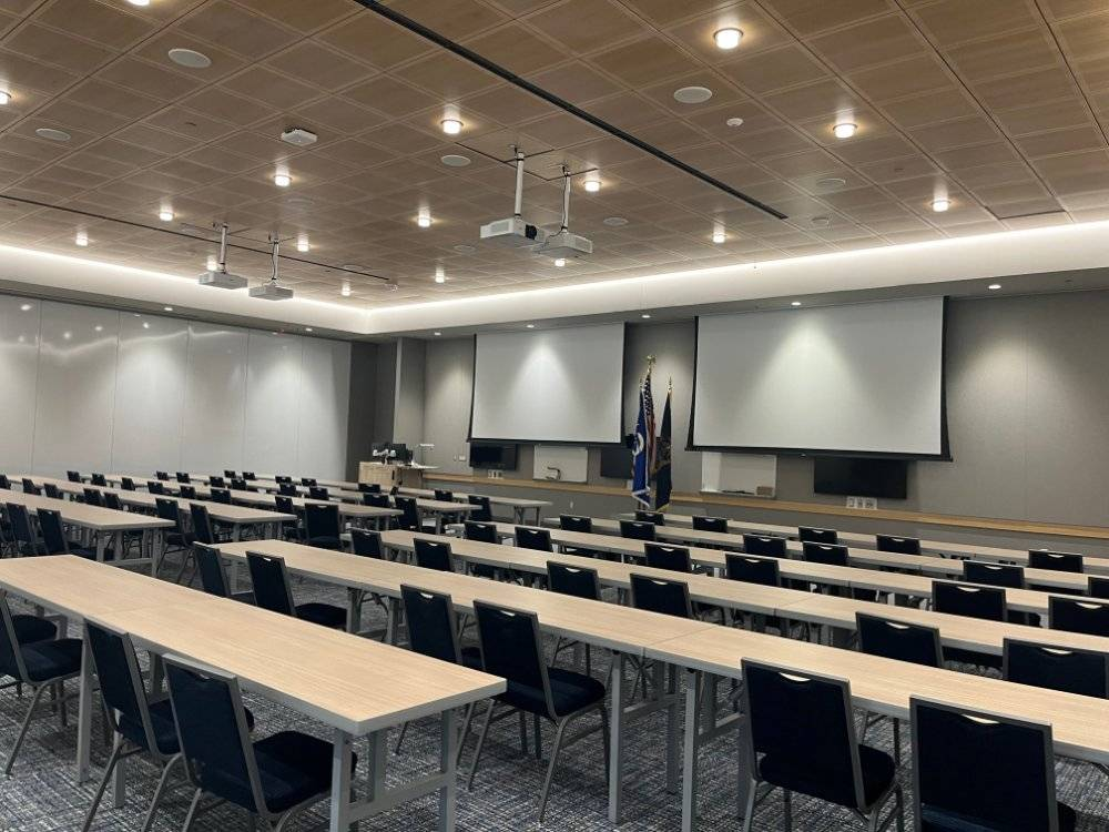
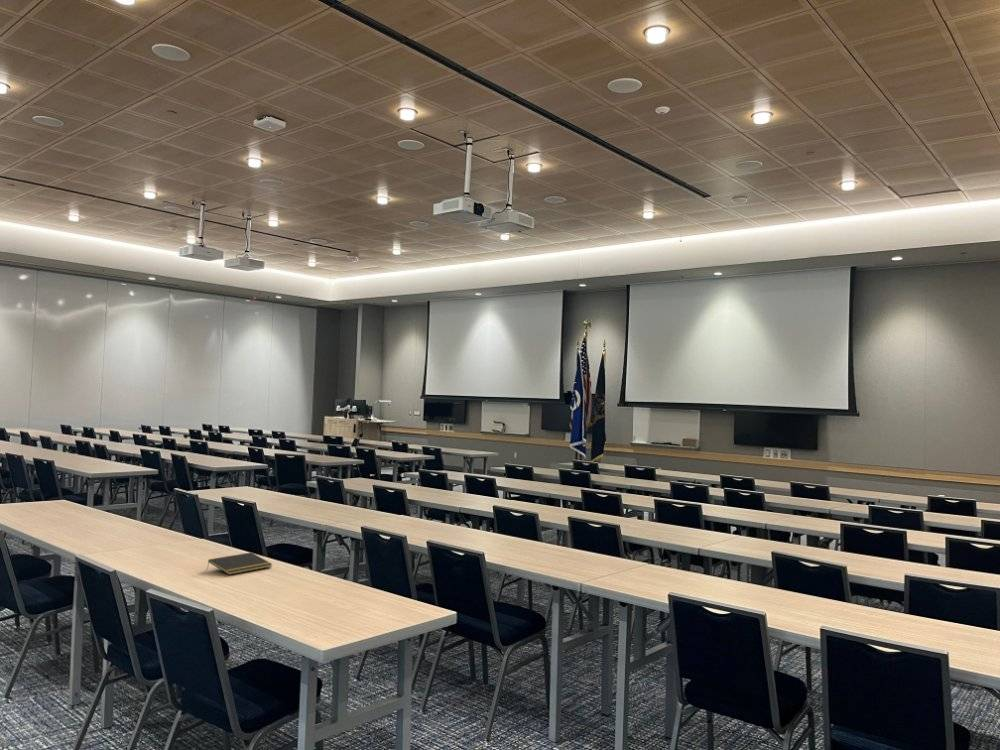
+ notepad (240, 563)
